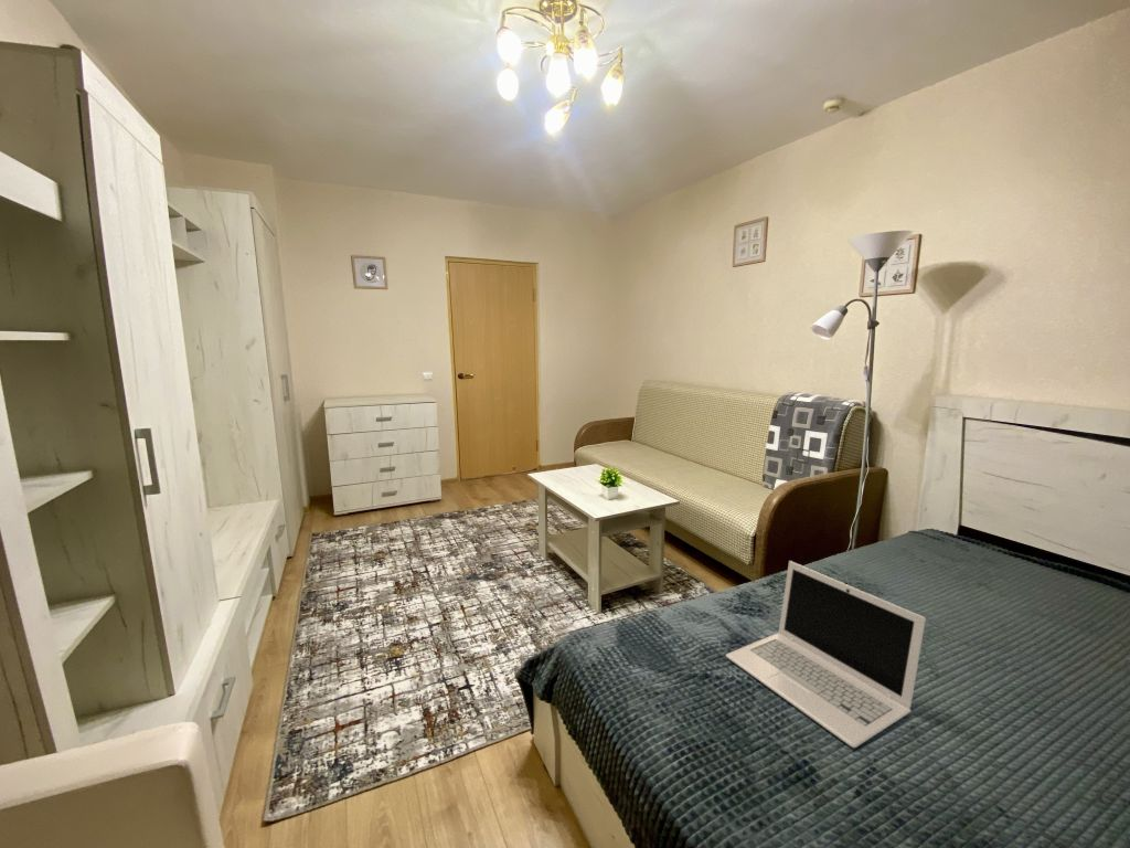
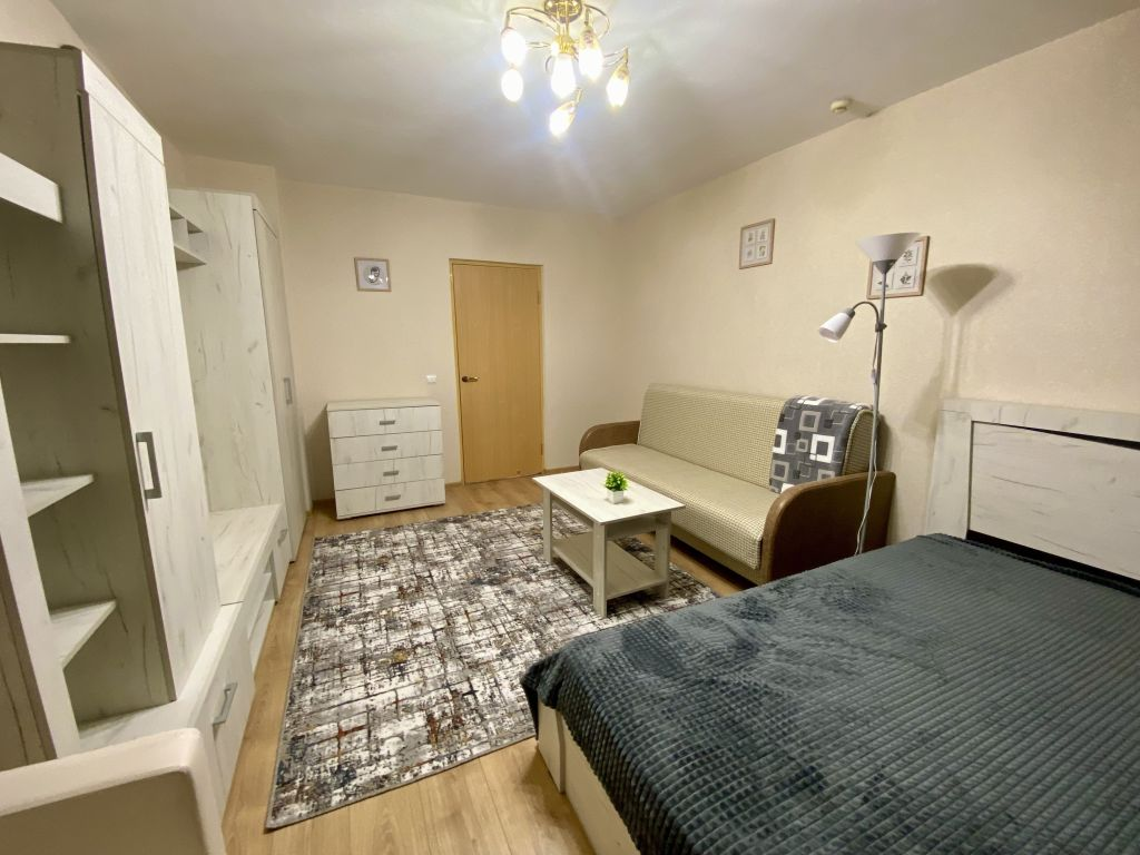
- laptop (815, 639)
